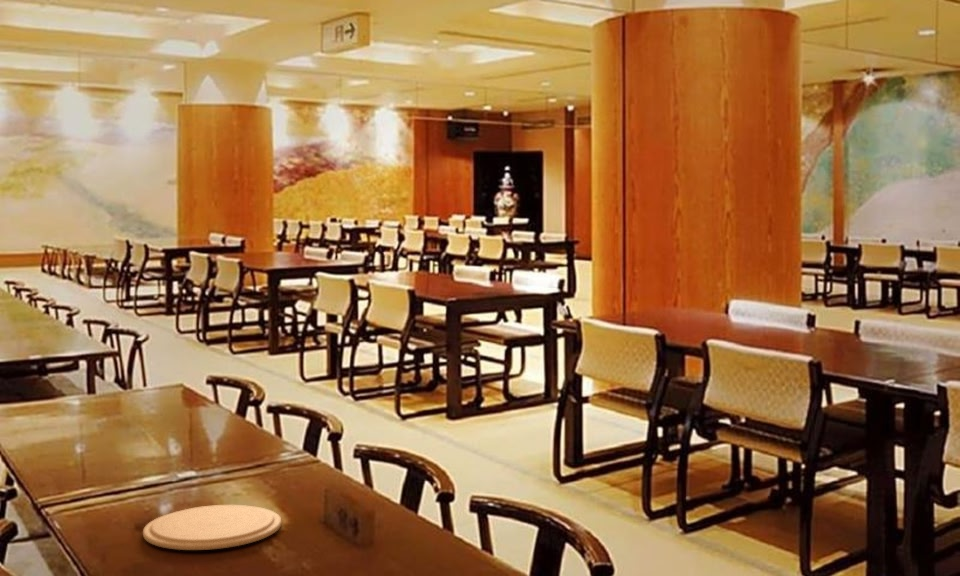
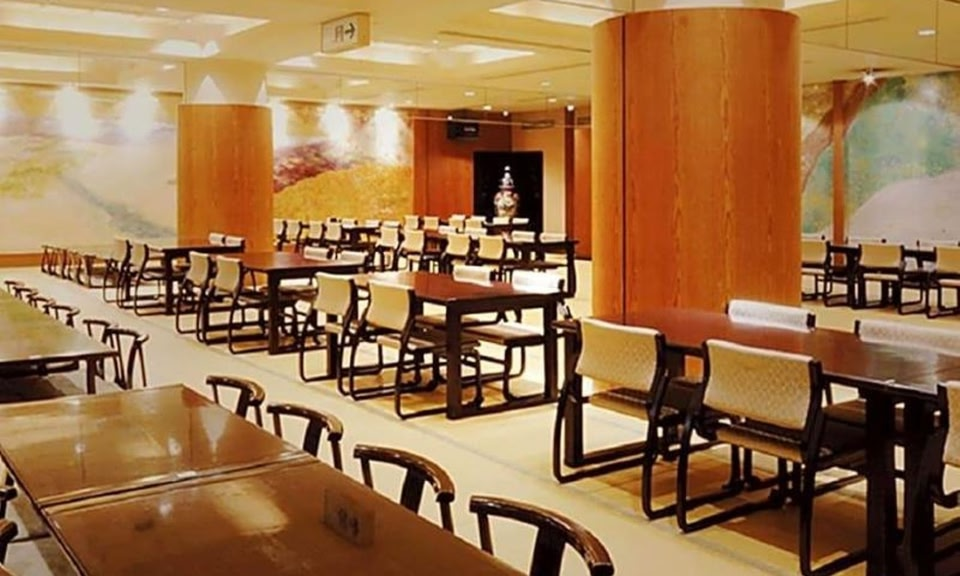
- plate (213, 524)
